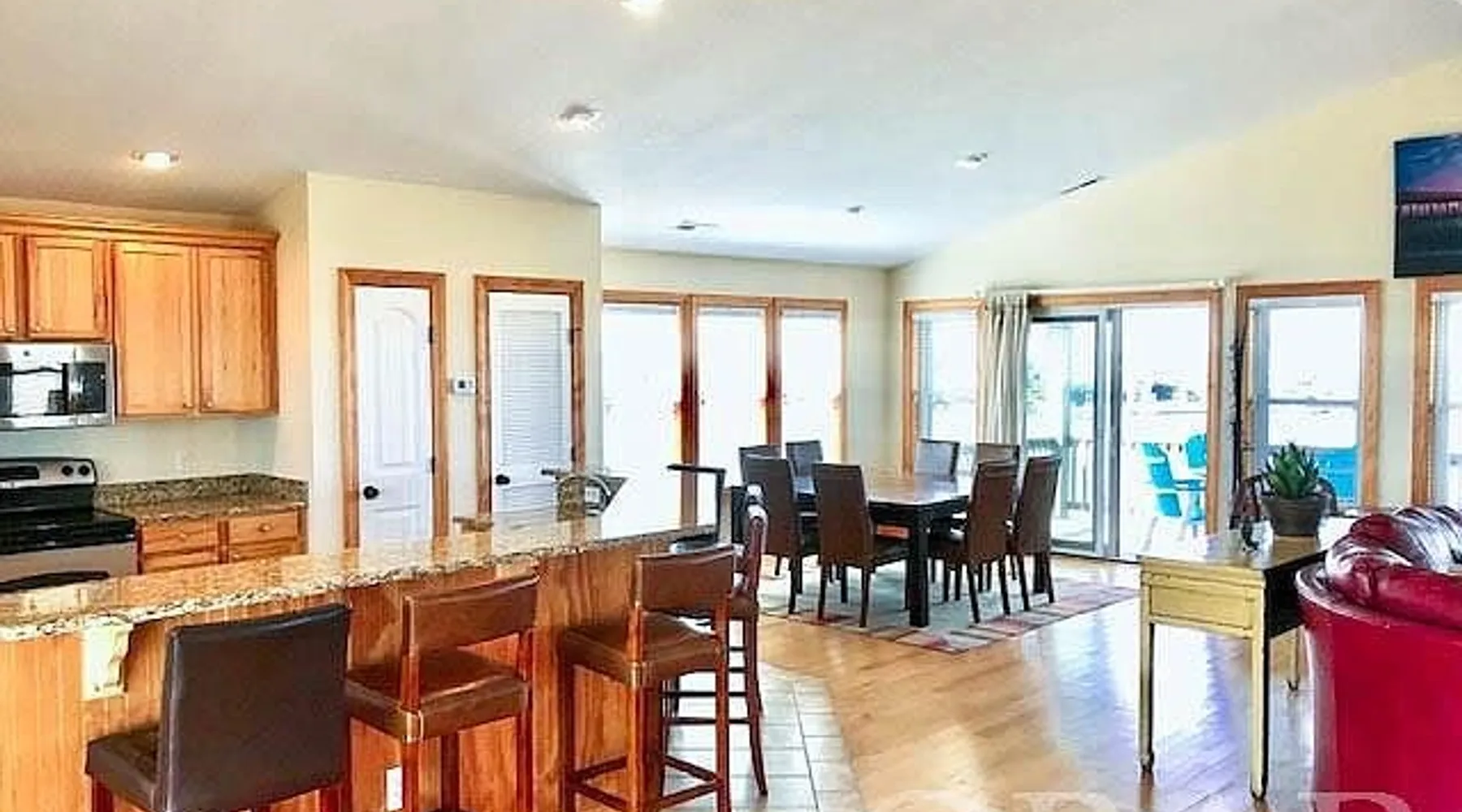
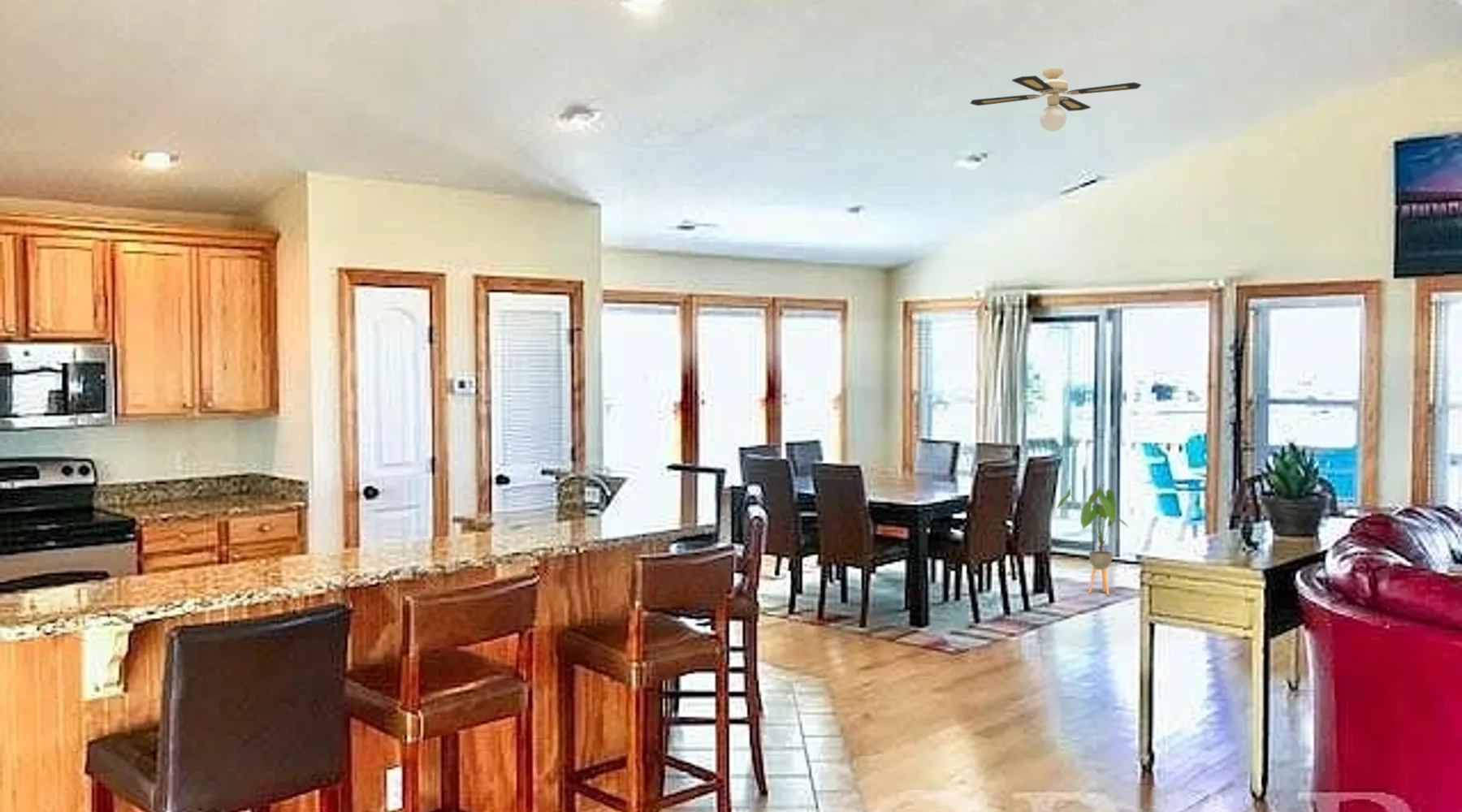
+ house plant (1098, 539)
+ ceiling fan (1053, 101)
